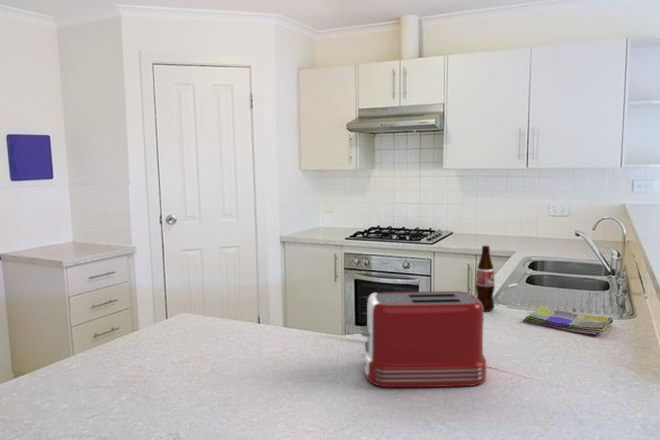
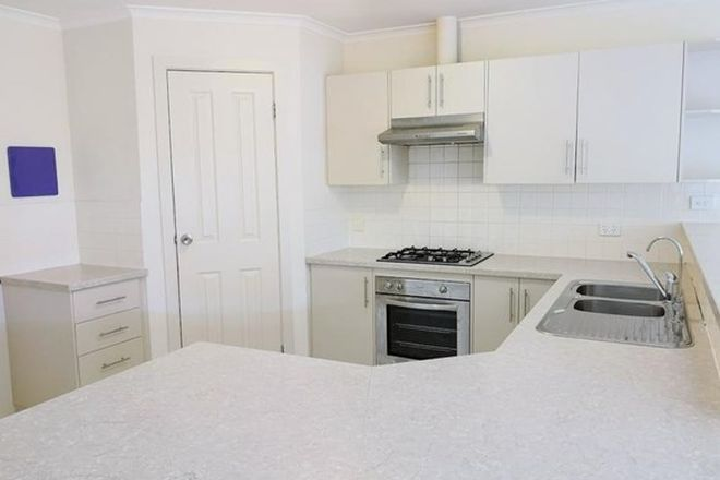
- bottle (485, 277)
- dish towel (568, 319)
- toaster (423, 335)
